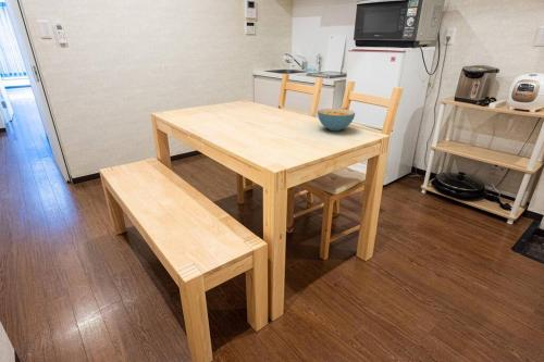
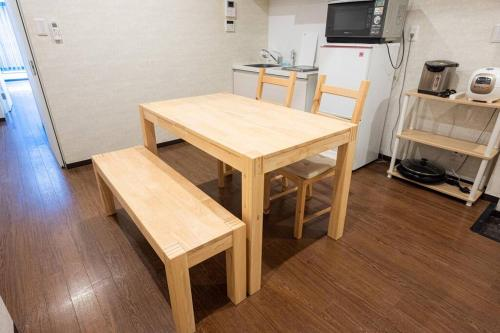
- cereal bowl (335, 121)
